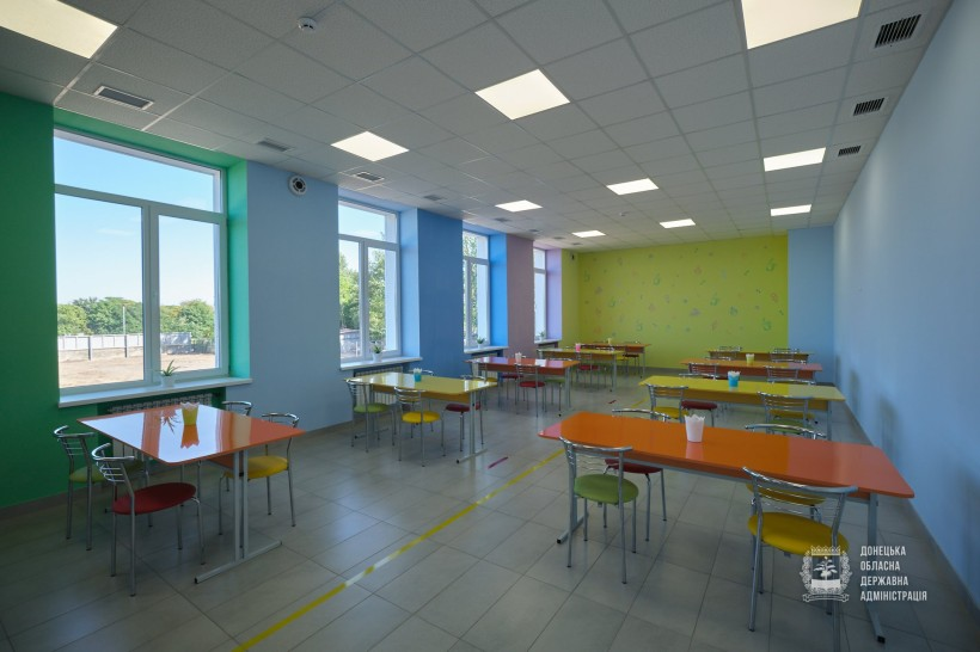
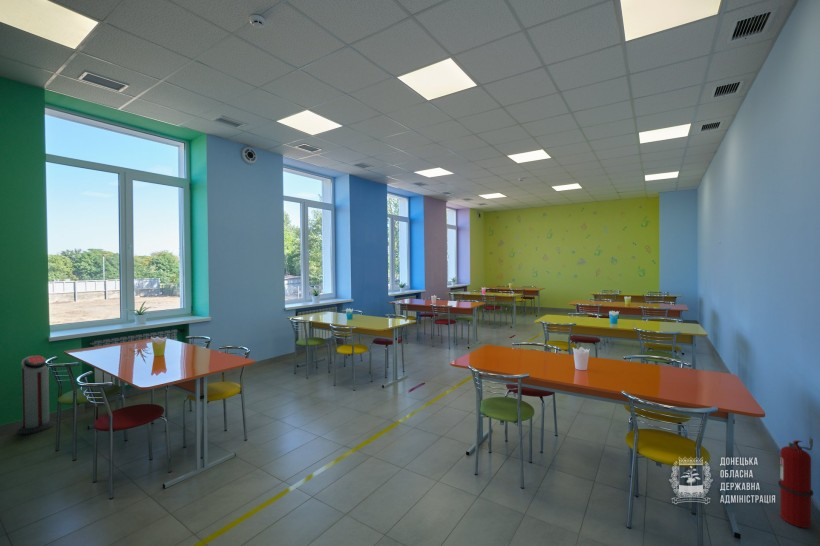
+ fire extinguisher (794, 476)
+ air purifier (35, 392)
